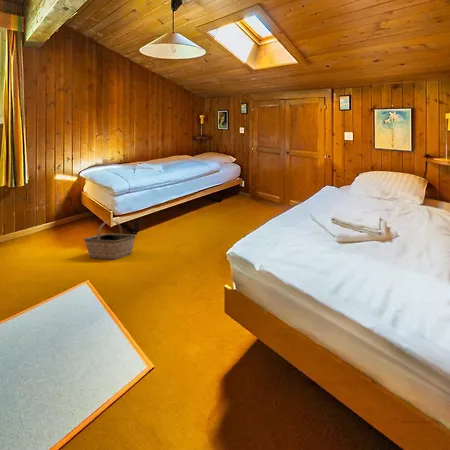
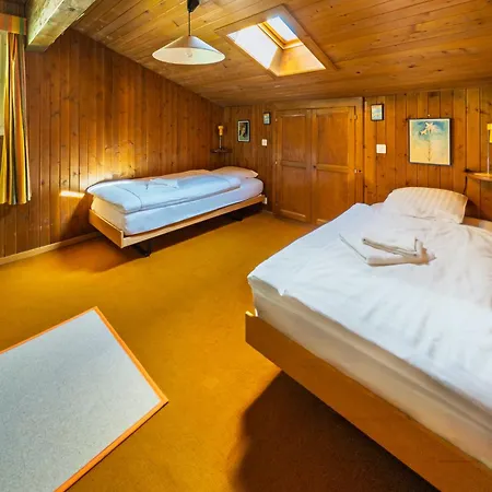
- basket (110, 238)
